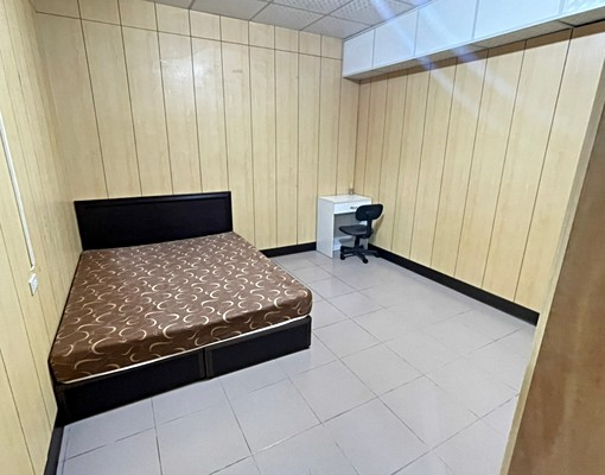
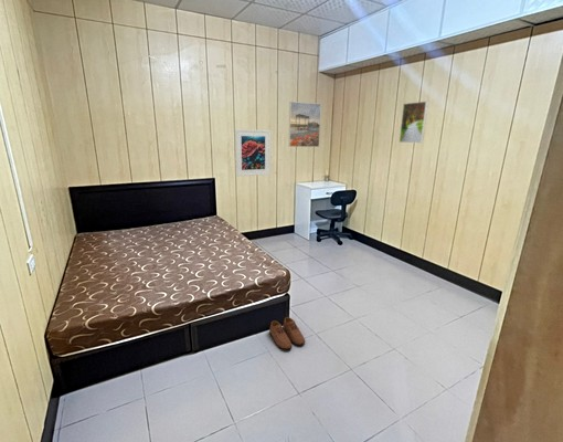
+ shoe (287, 332)
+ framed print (305, 125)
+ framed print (253, 152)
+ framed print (413, 123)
